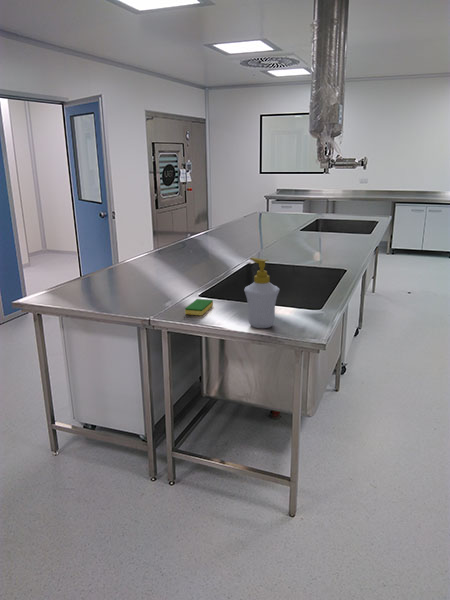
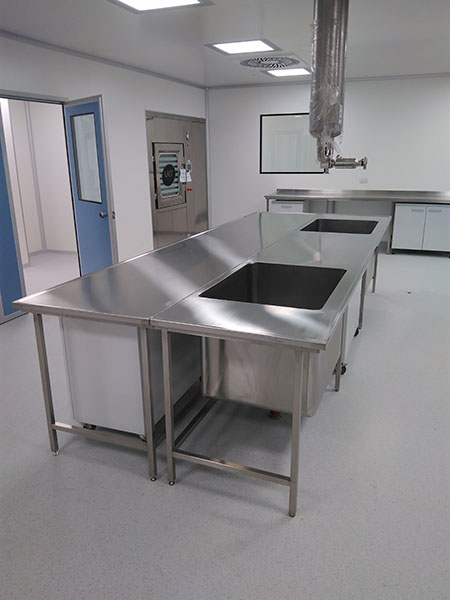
- dish sponge (199, 306)
- soap bottle (261, 292)
